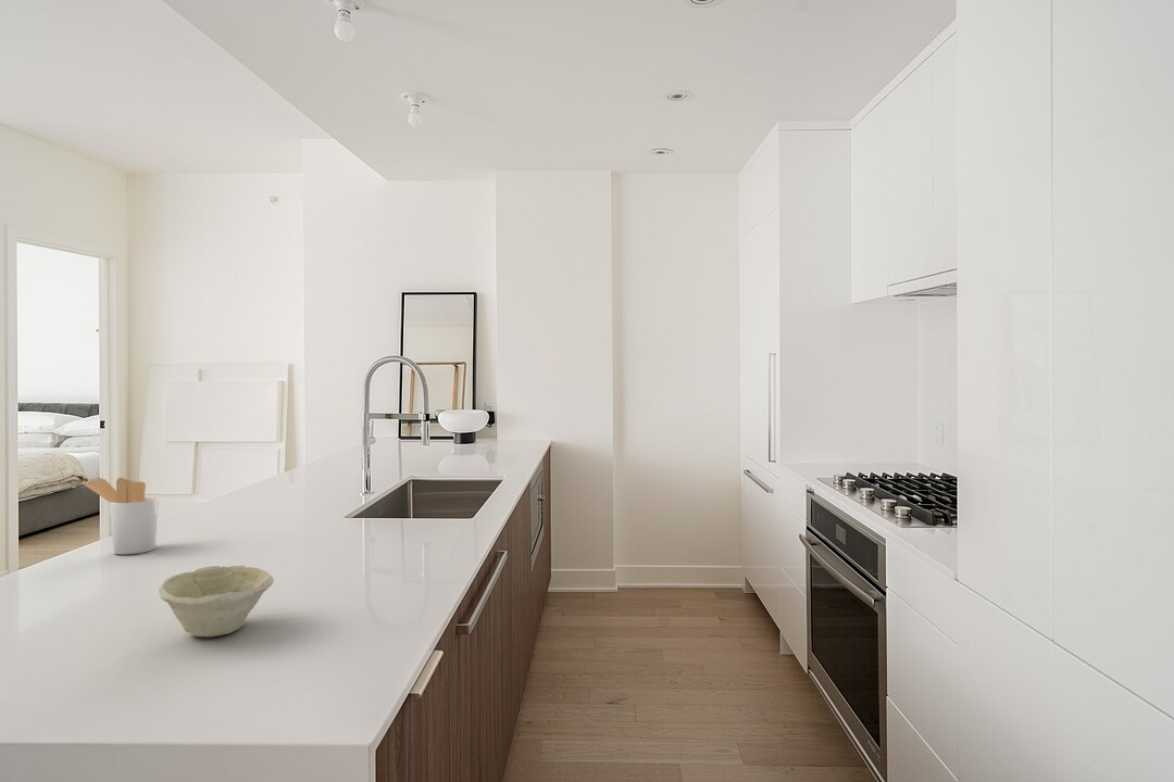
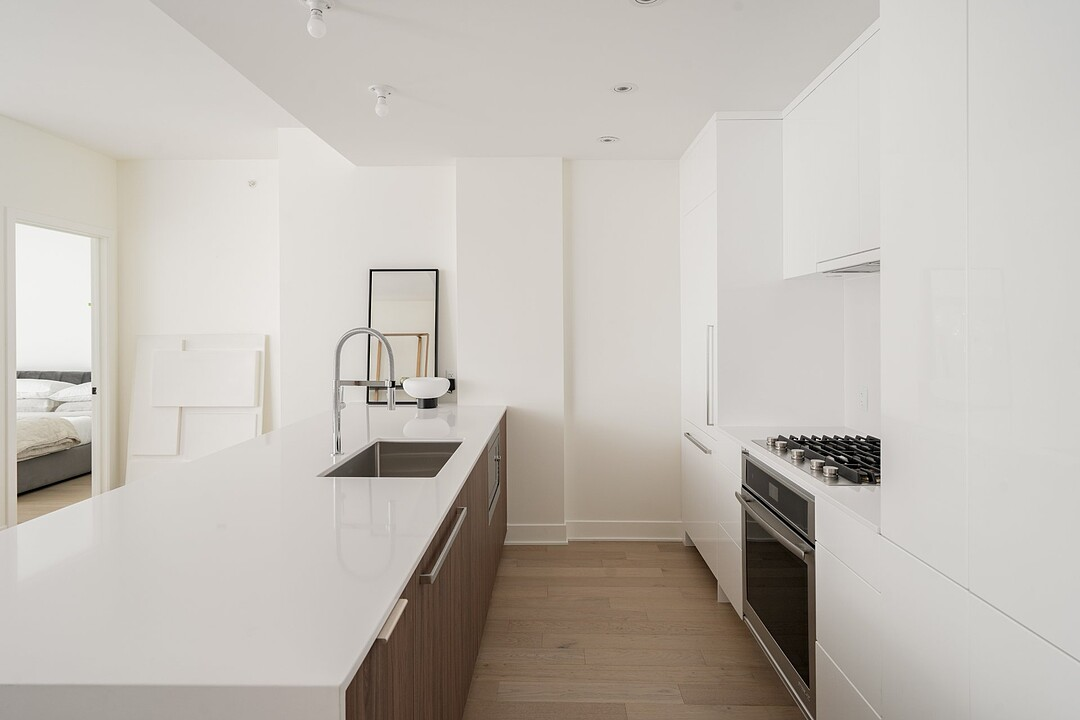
- utensil holder (122, 513)
- bowl (217, 603)
